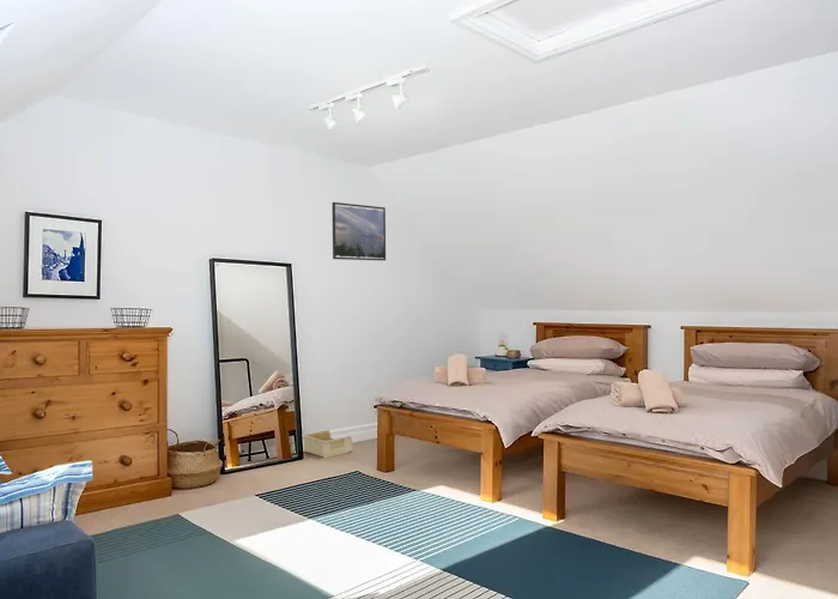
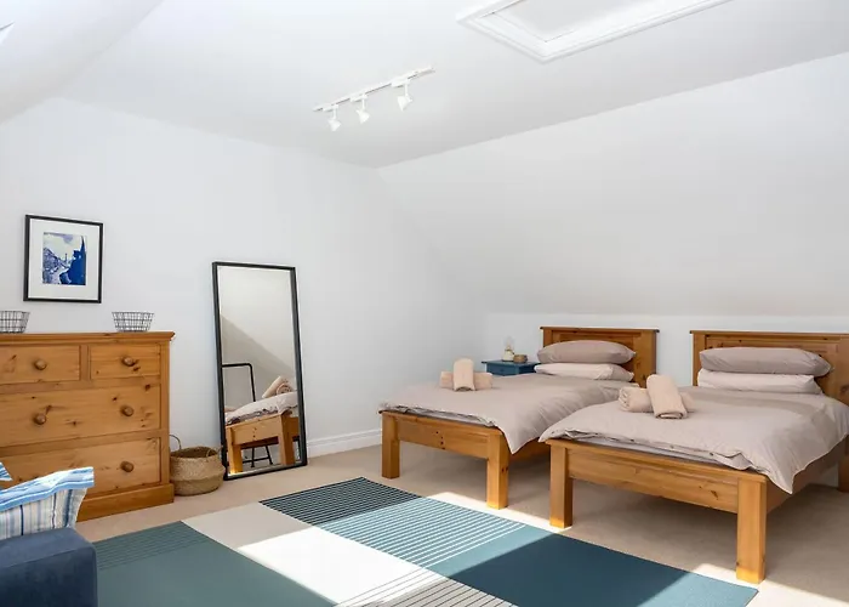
- storage bin (327, 443)
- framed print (359, 232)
